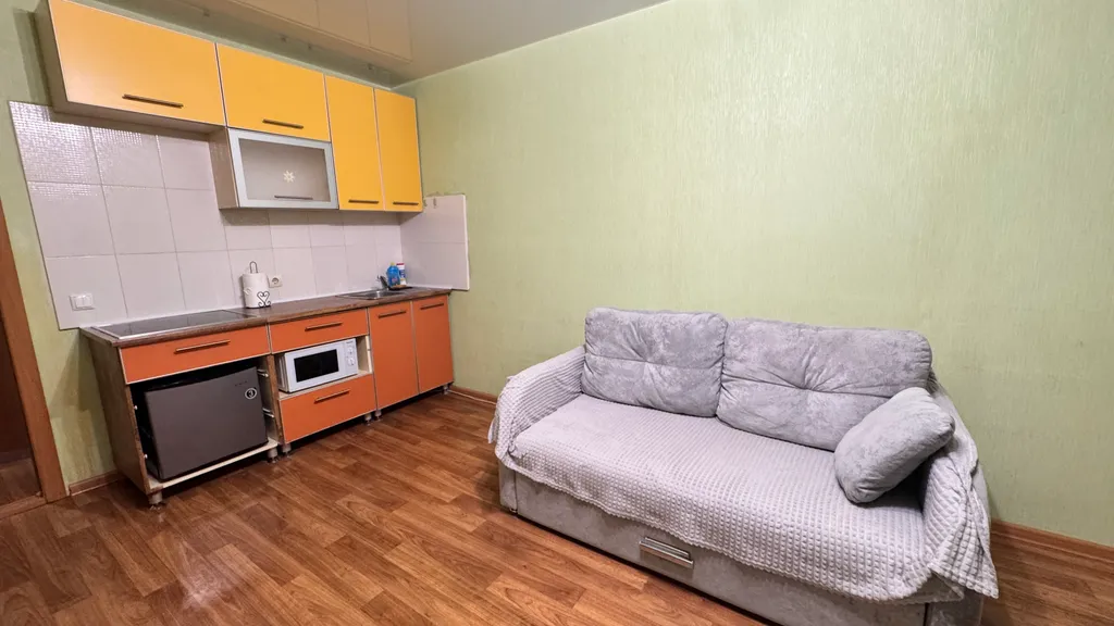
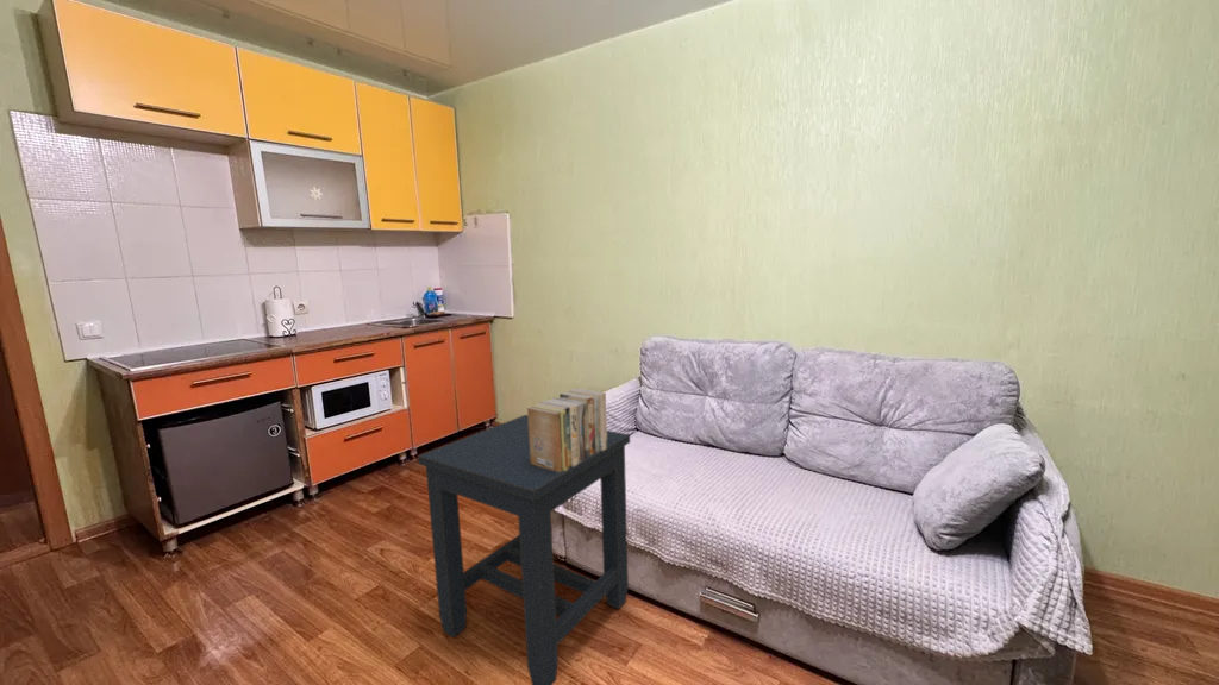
+ side table (533, 533)
+ books (569, 426)
